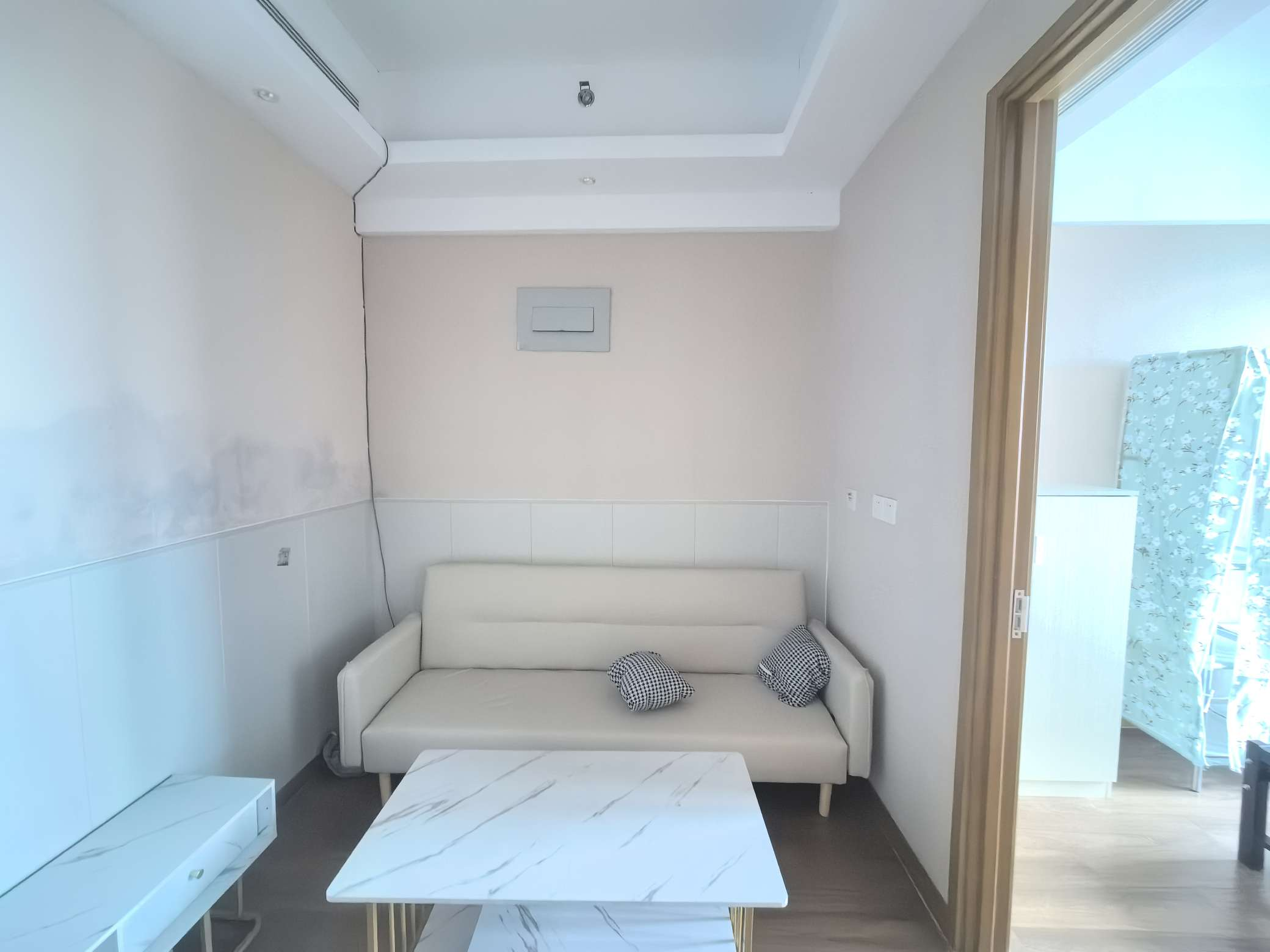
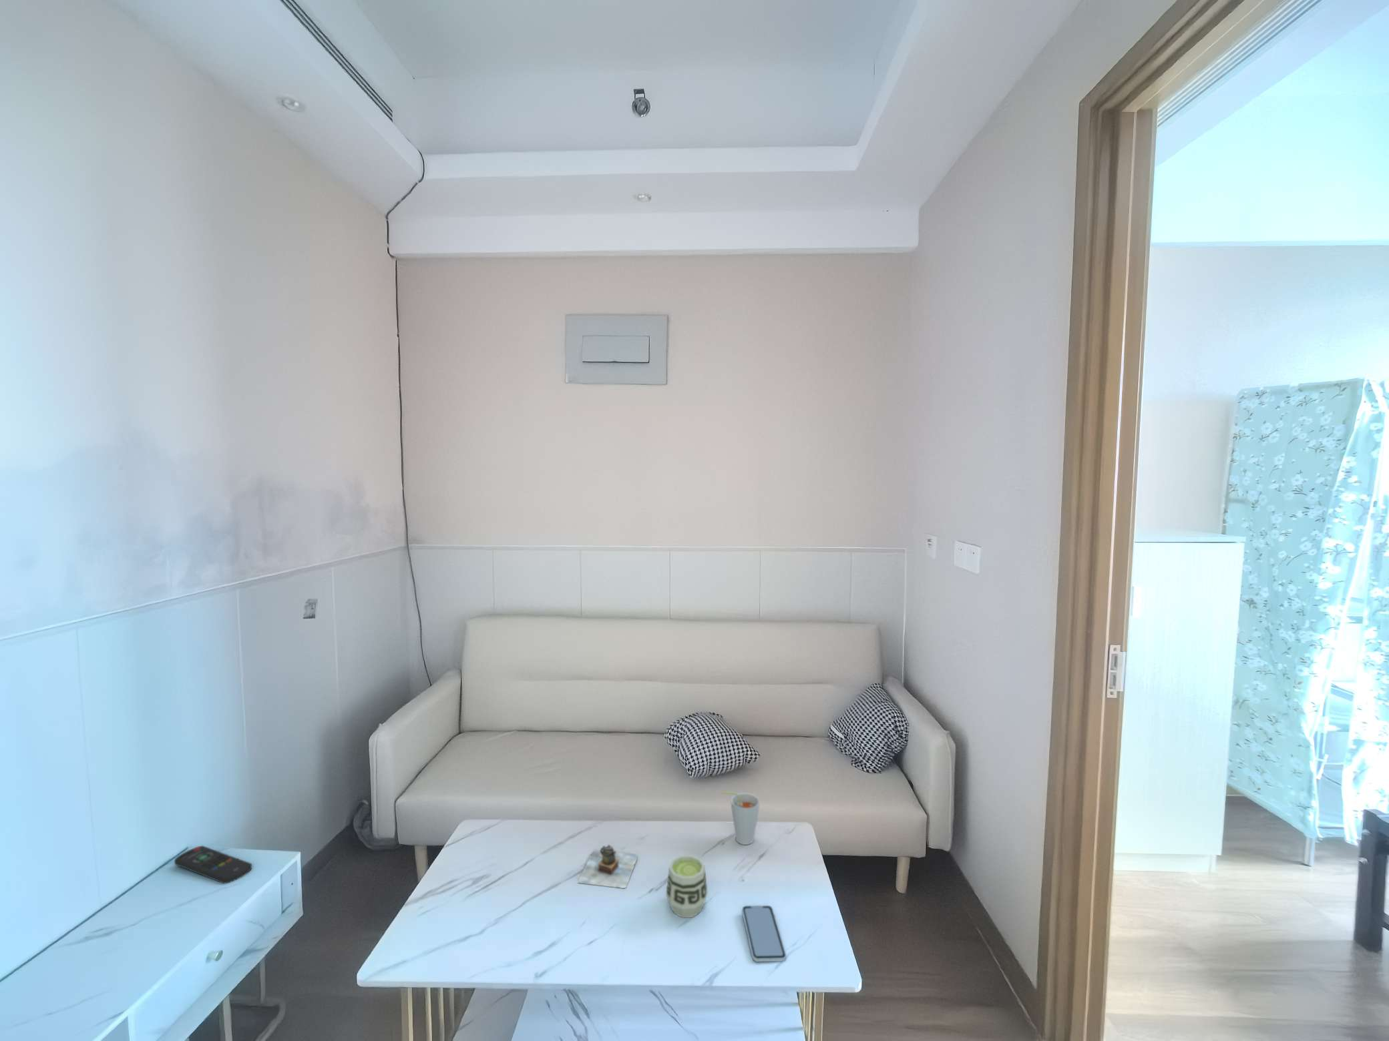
+ cup (687, 886)
+ cup (740, 814)
+ remote control (213, 864)
+ teapot (608, 857)
+ smartphone (762, 932)
